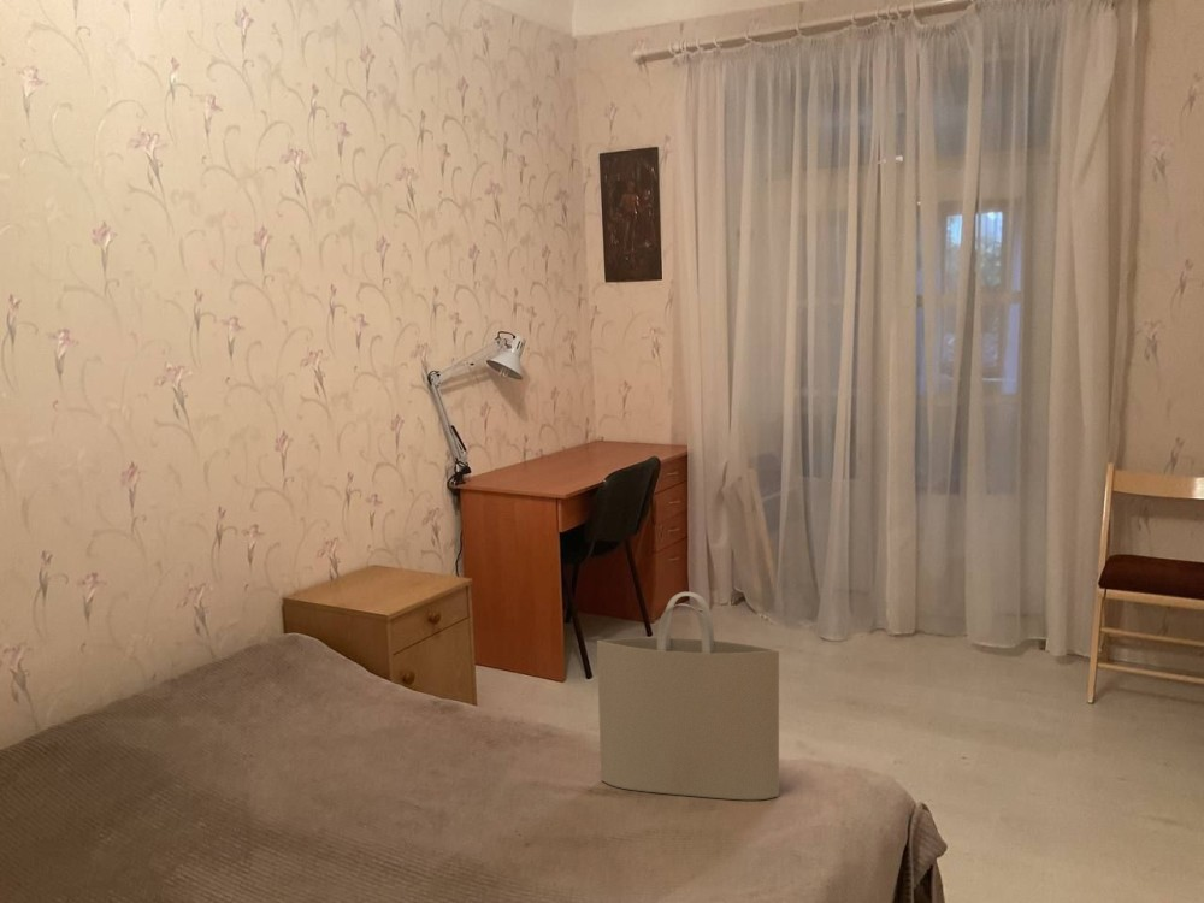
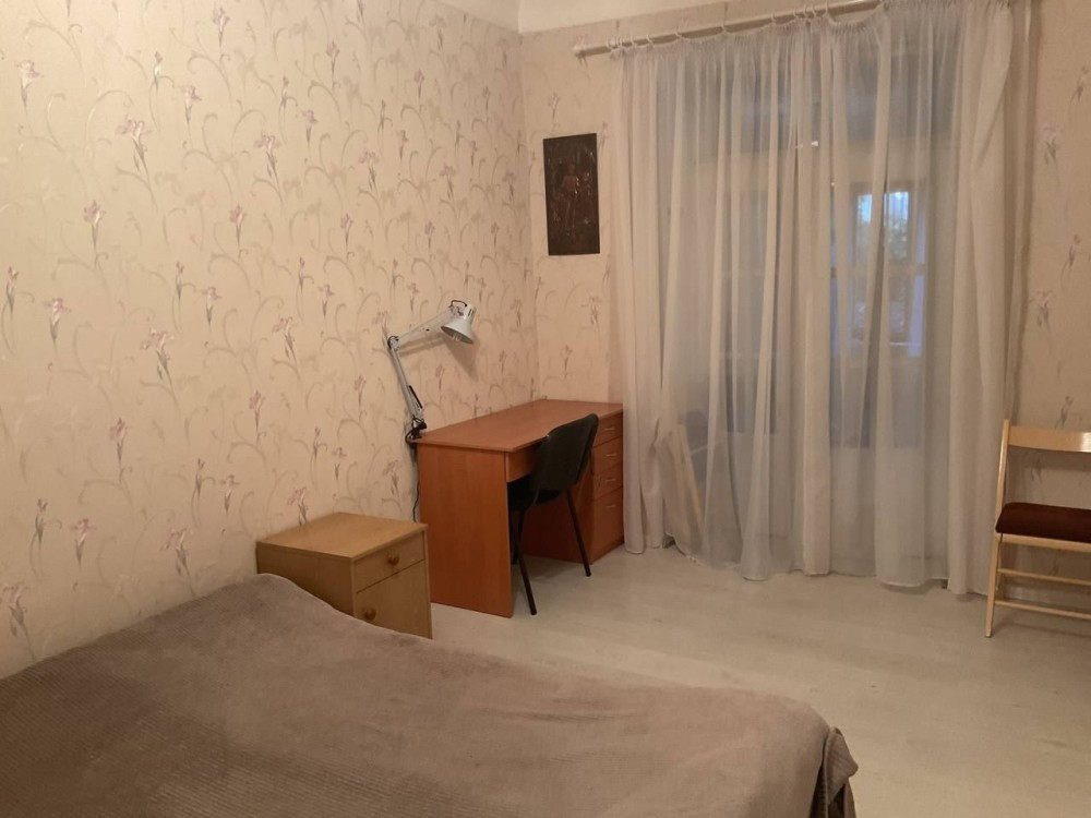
- tote bag (686, 694)
